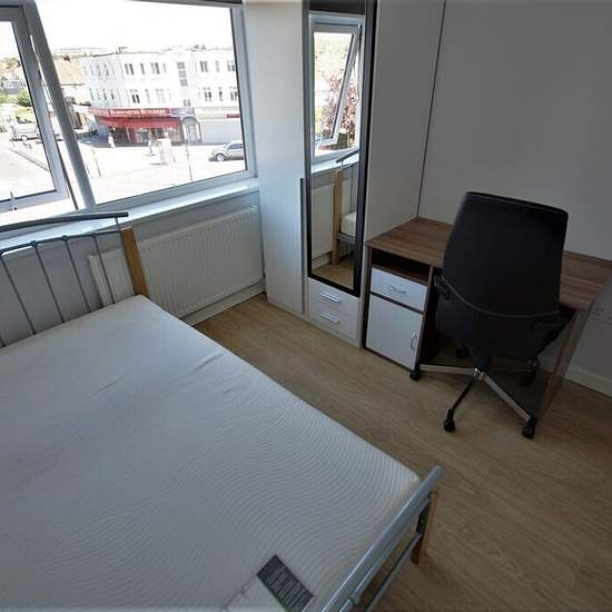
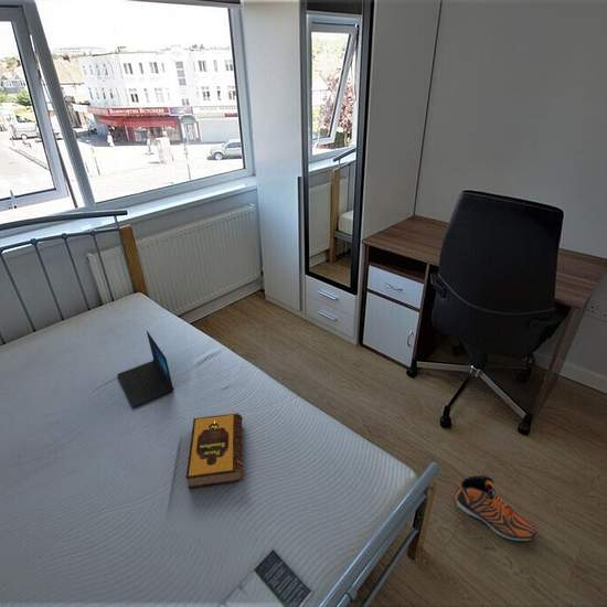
+ sneaker (496, 505)
+ hardback book (217, 447)
+ laptop (141, 366)
